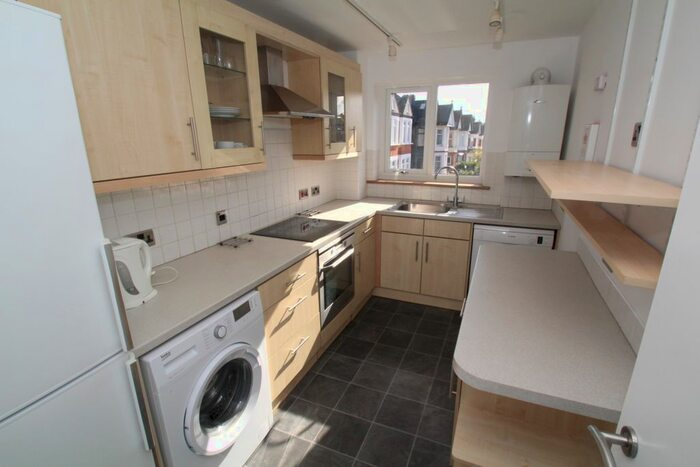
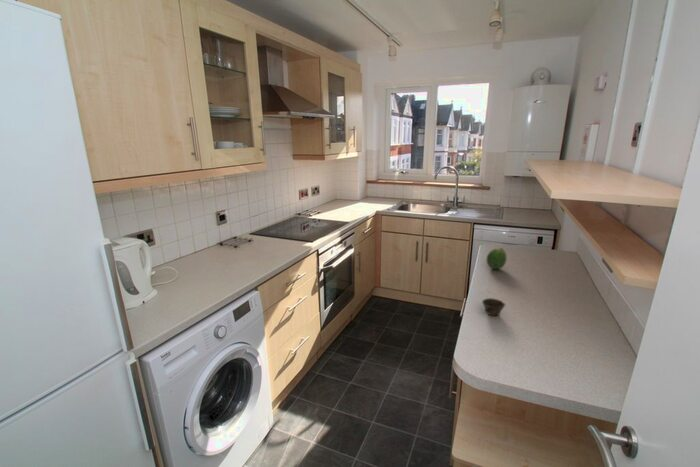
+ fruit (496, 258)
+ cup (492, 308)
